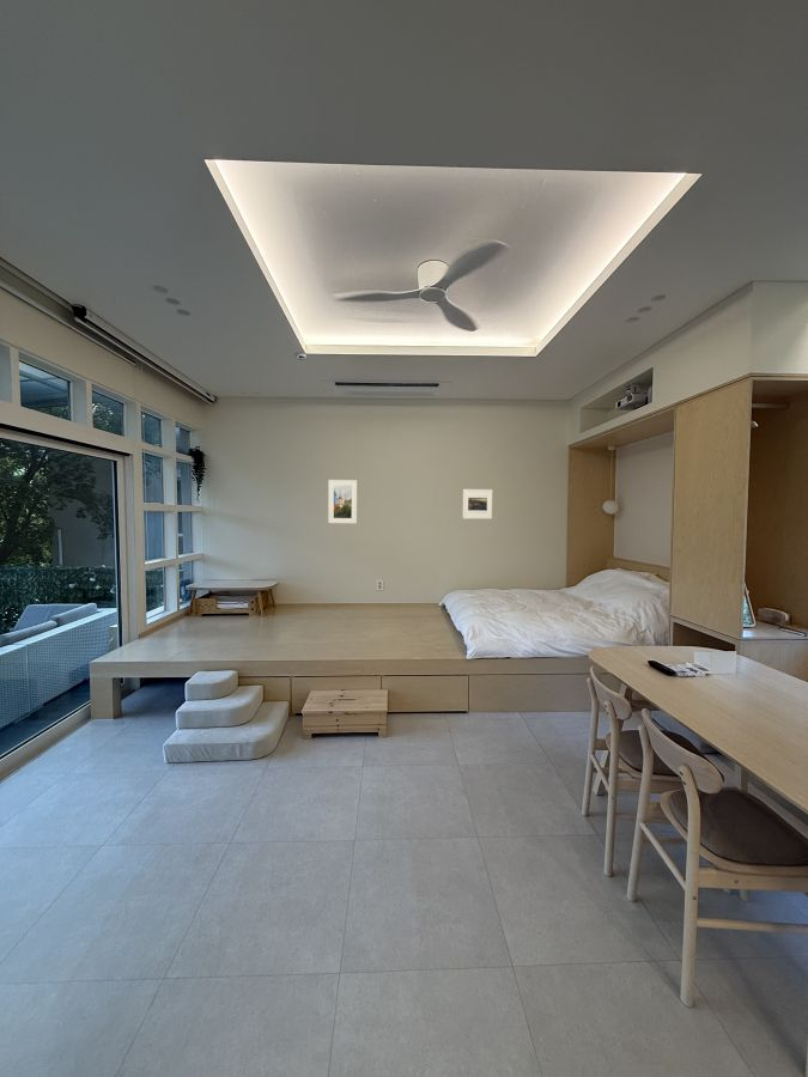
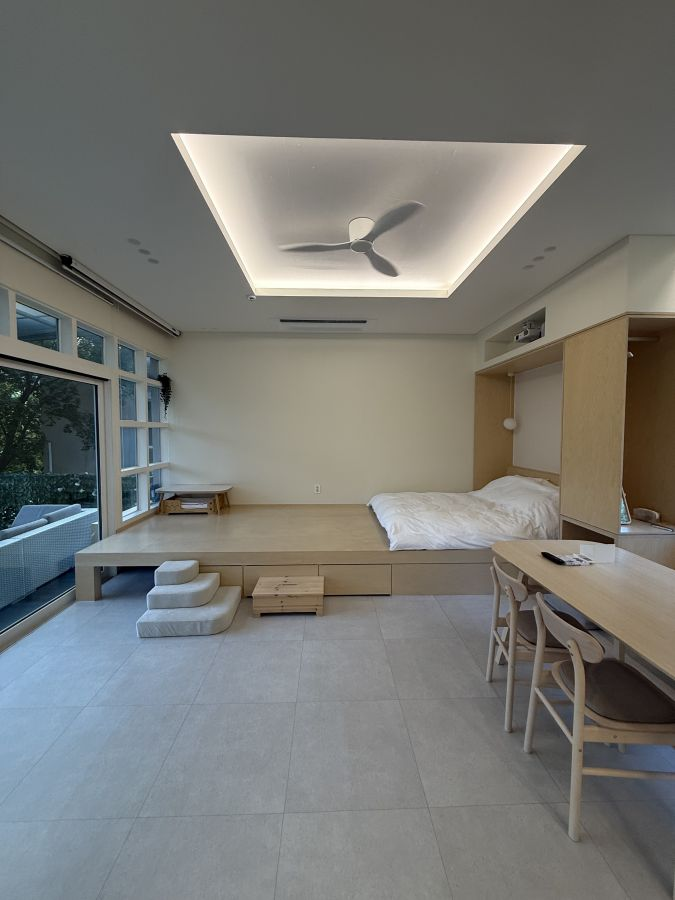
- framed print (476, 504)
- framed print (342, 501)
